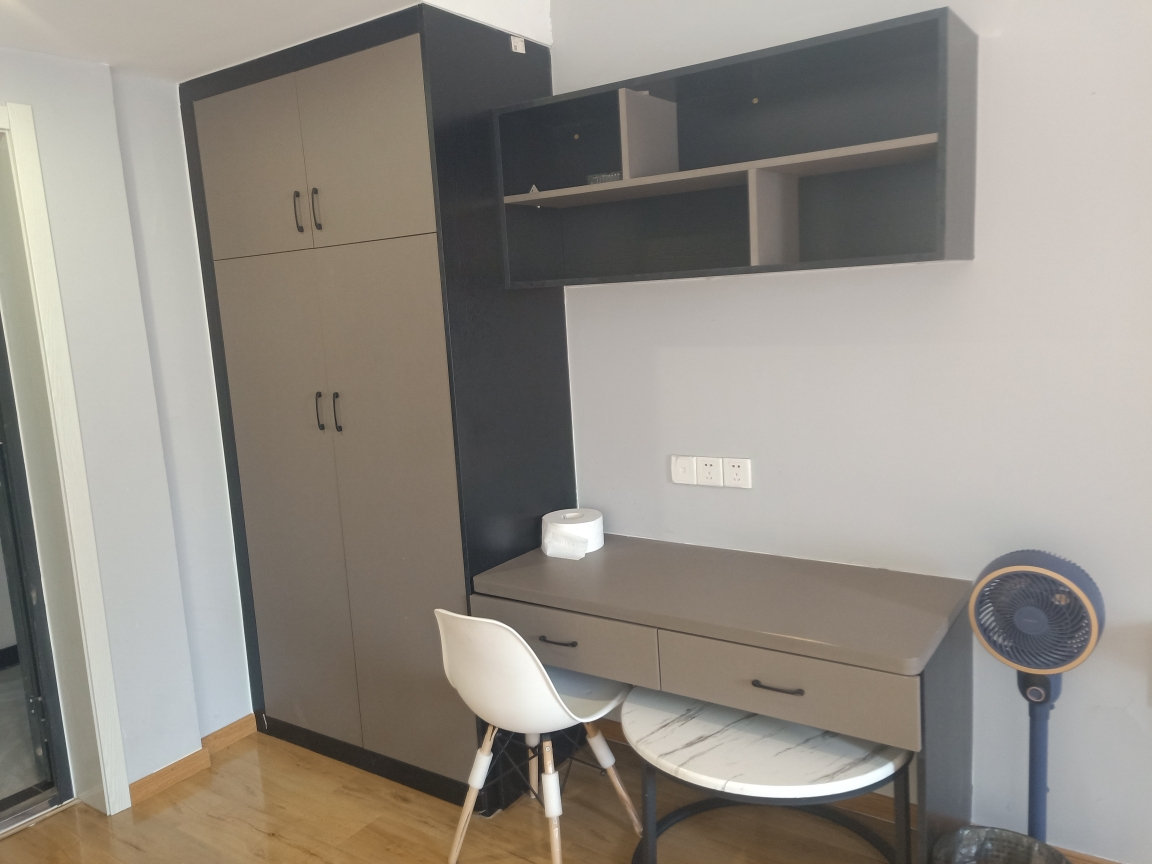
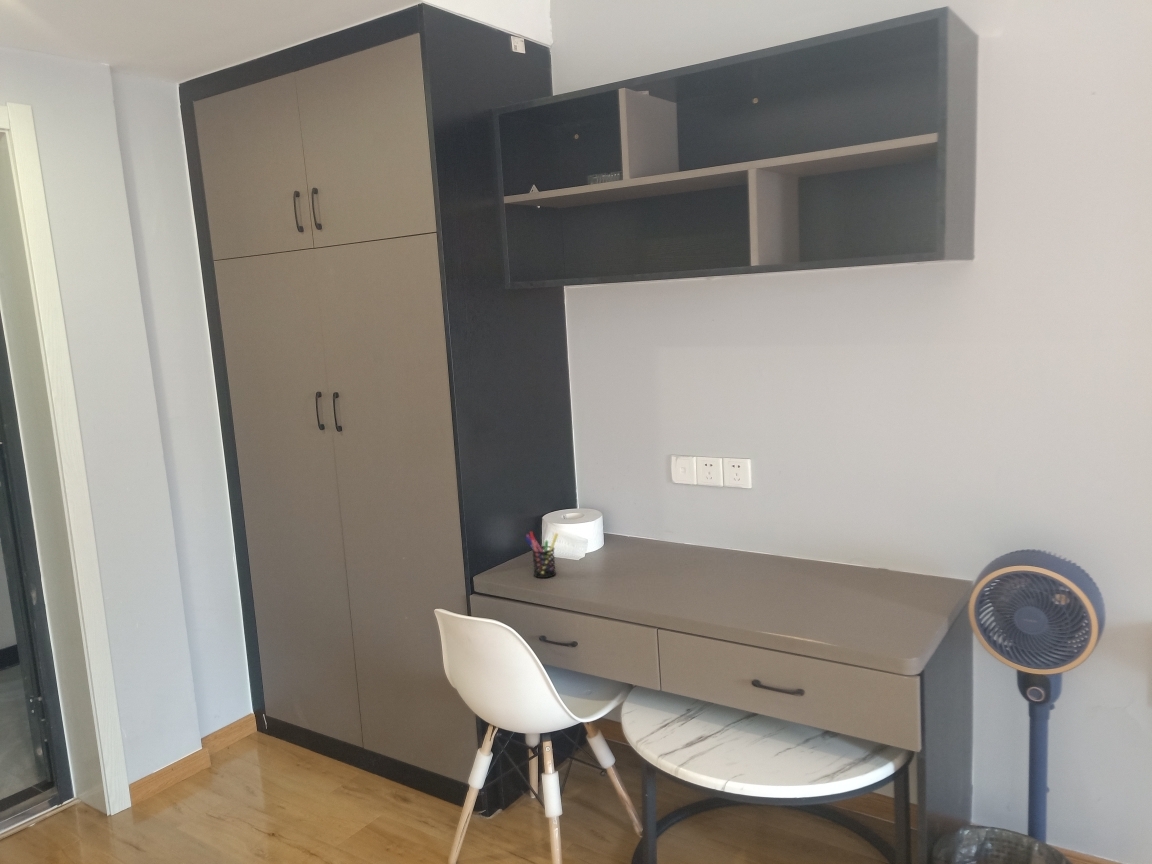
+ pen holder (542, 553)
